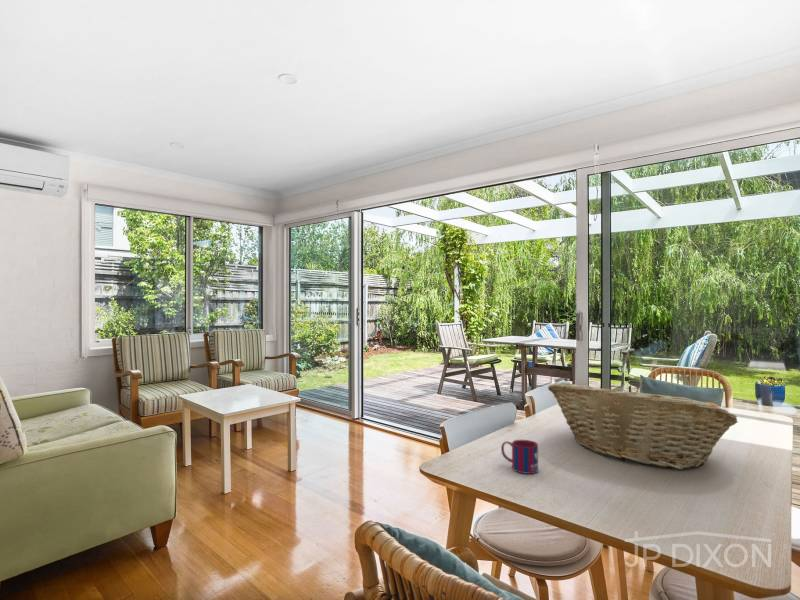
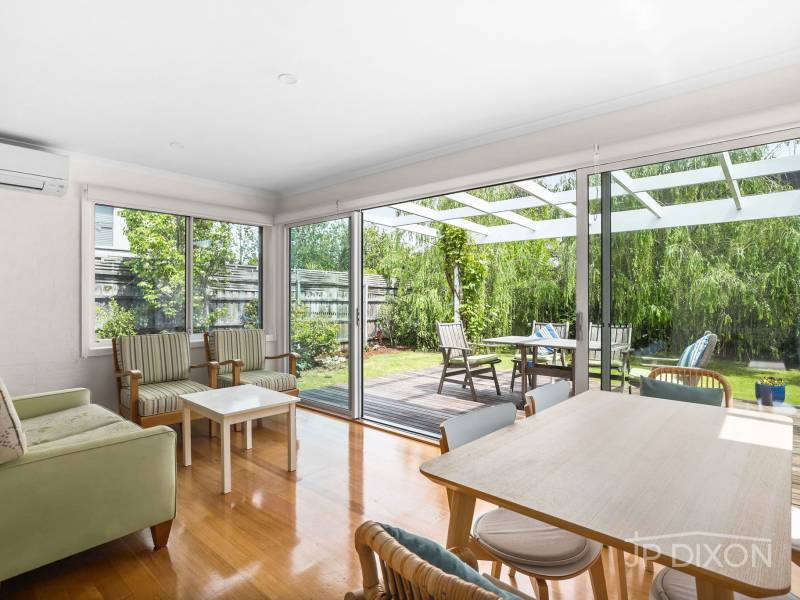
- mug (519, 454)
- fruit basket (633, 415)
